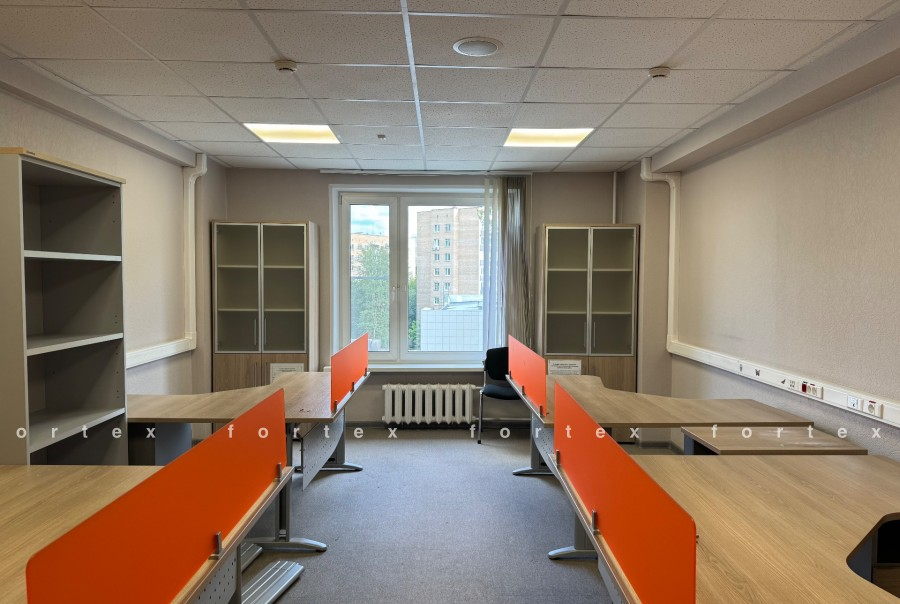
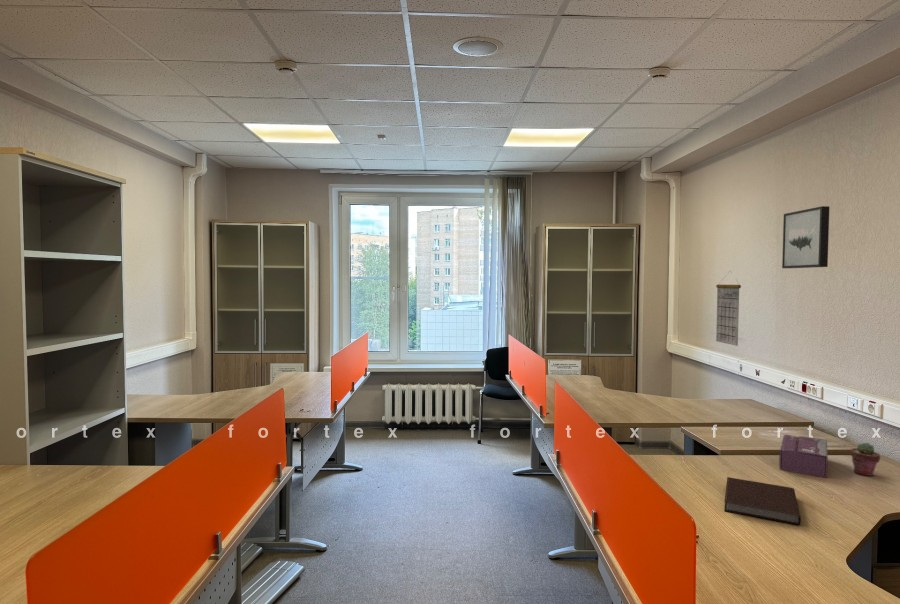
+ notebook (760, 499)
+ wall art (804, 239)
+ tissue box (803, 454)
+ potted succulent (865, 458)
+ calendar (727, 307)
